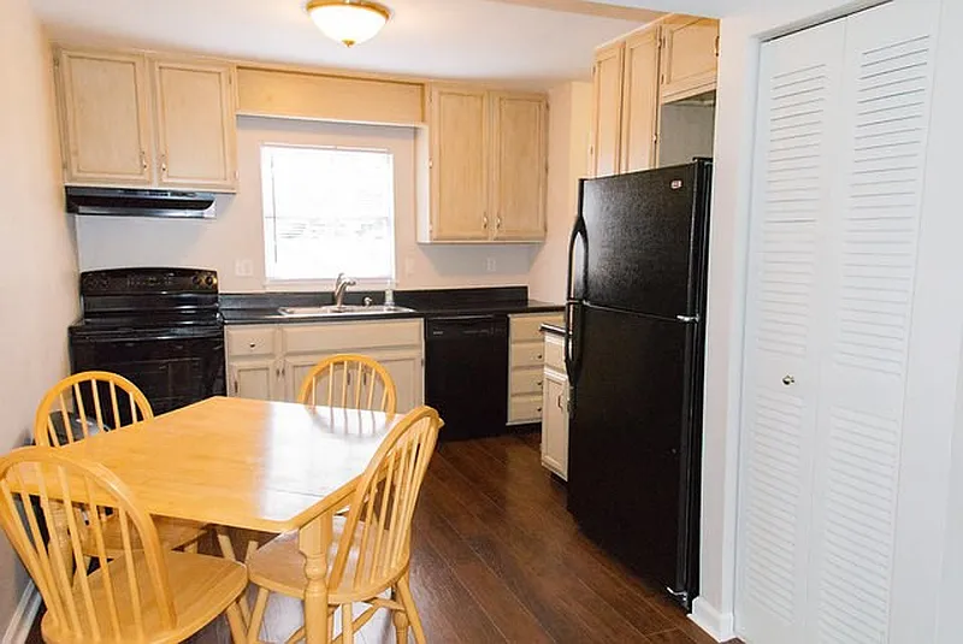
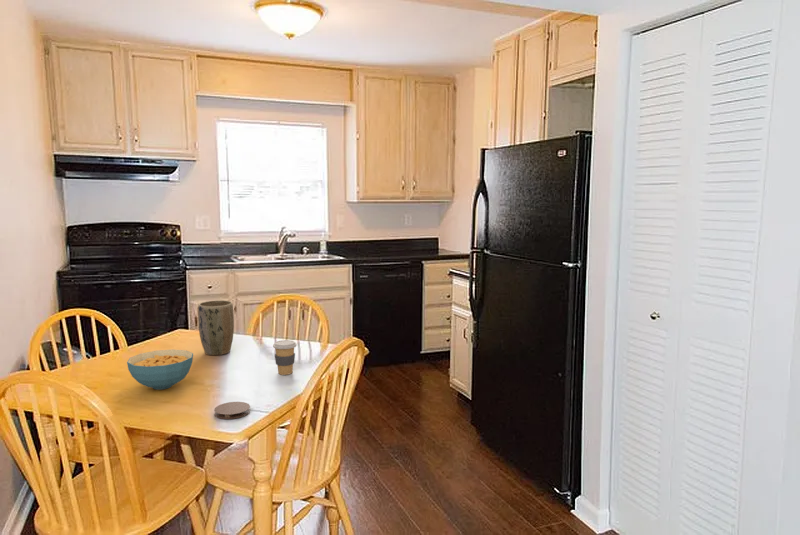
+ plant pot (216, 327)
+ cereal bowl (161, 372)
+ coaster (232, 410)
+ coffee cup (285, 357)
